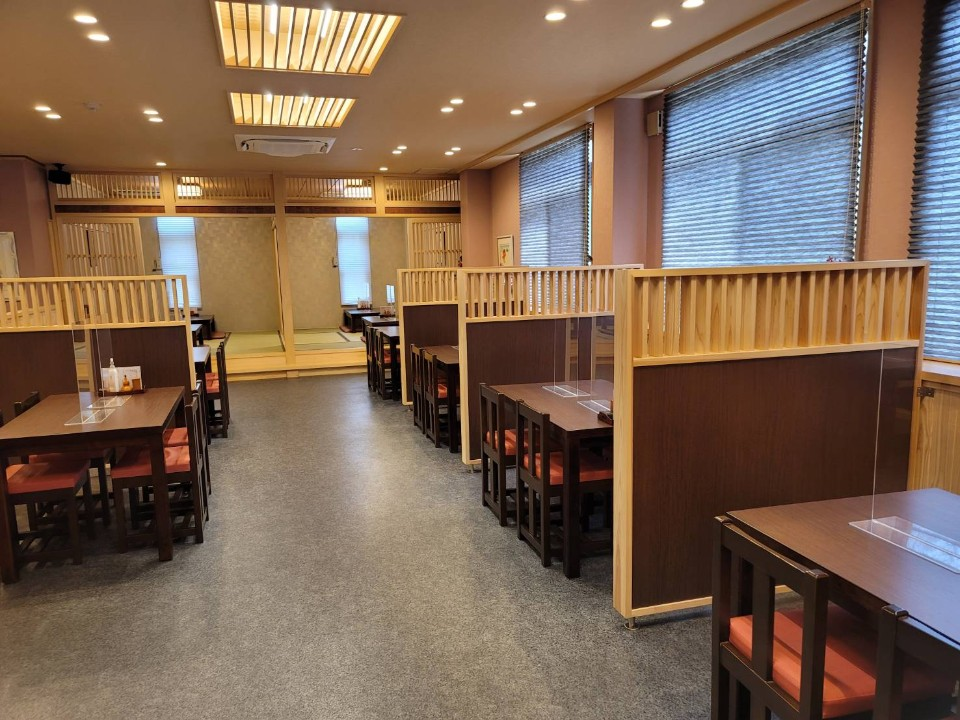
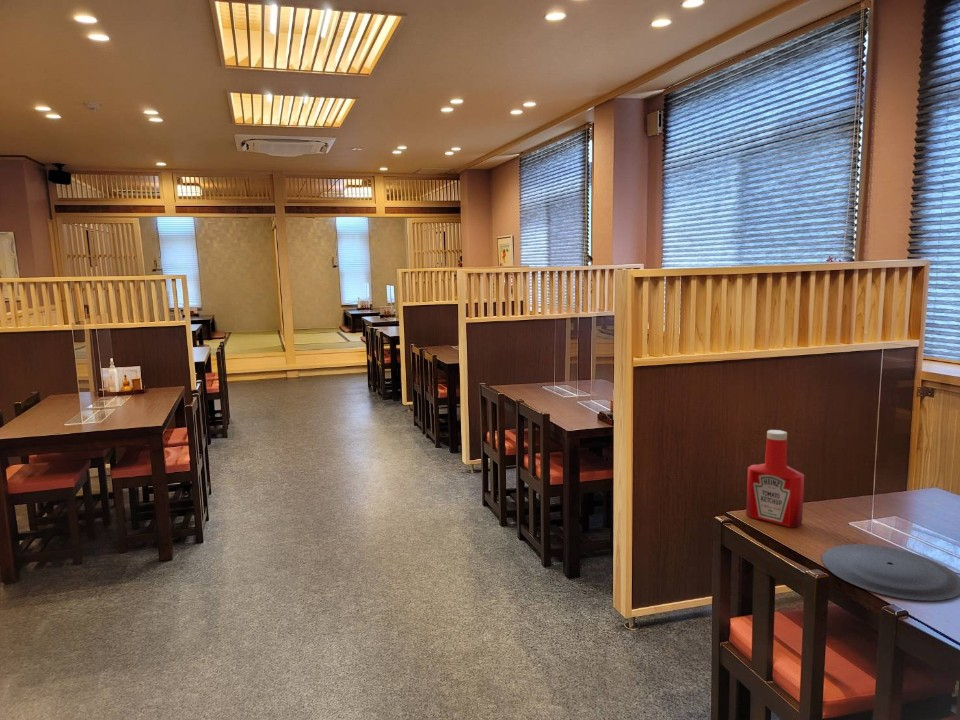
+ soap bottle (775, 475)
+ plate (889, 566)
